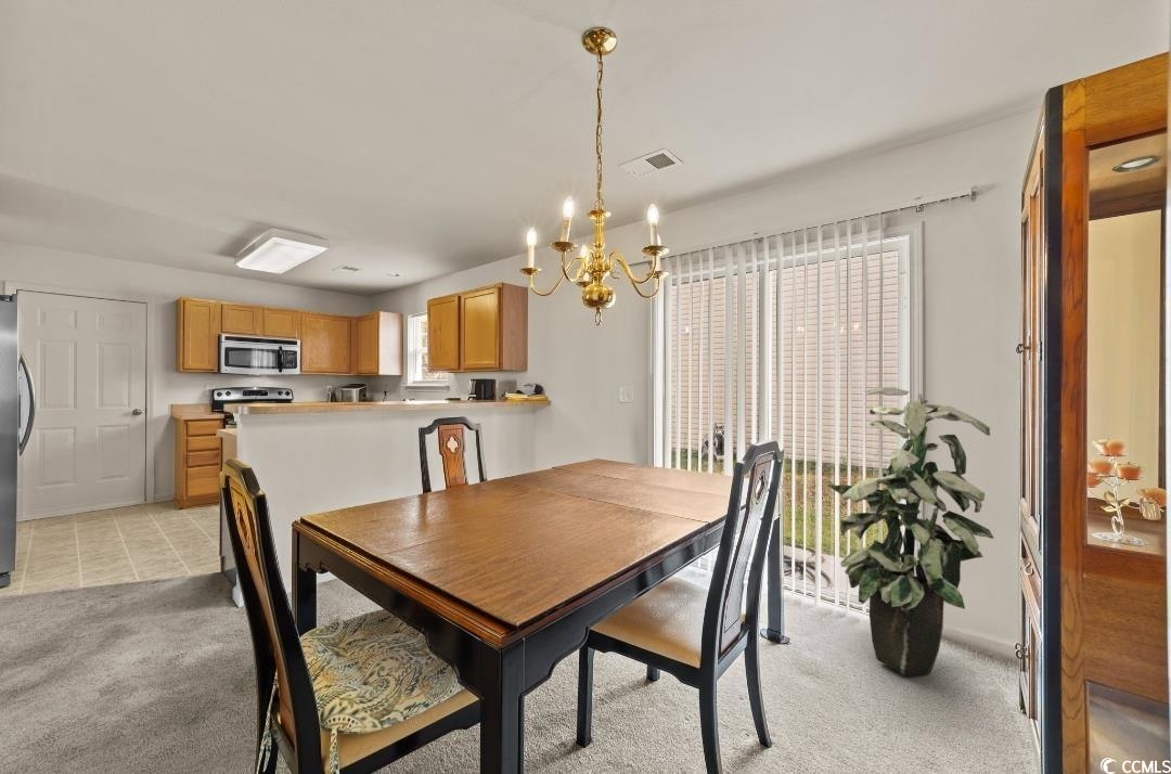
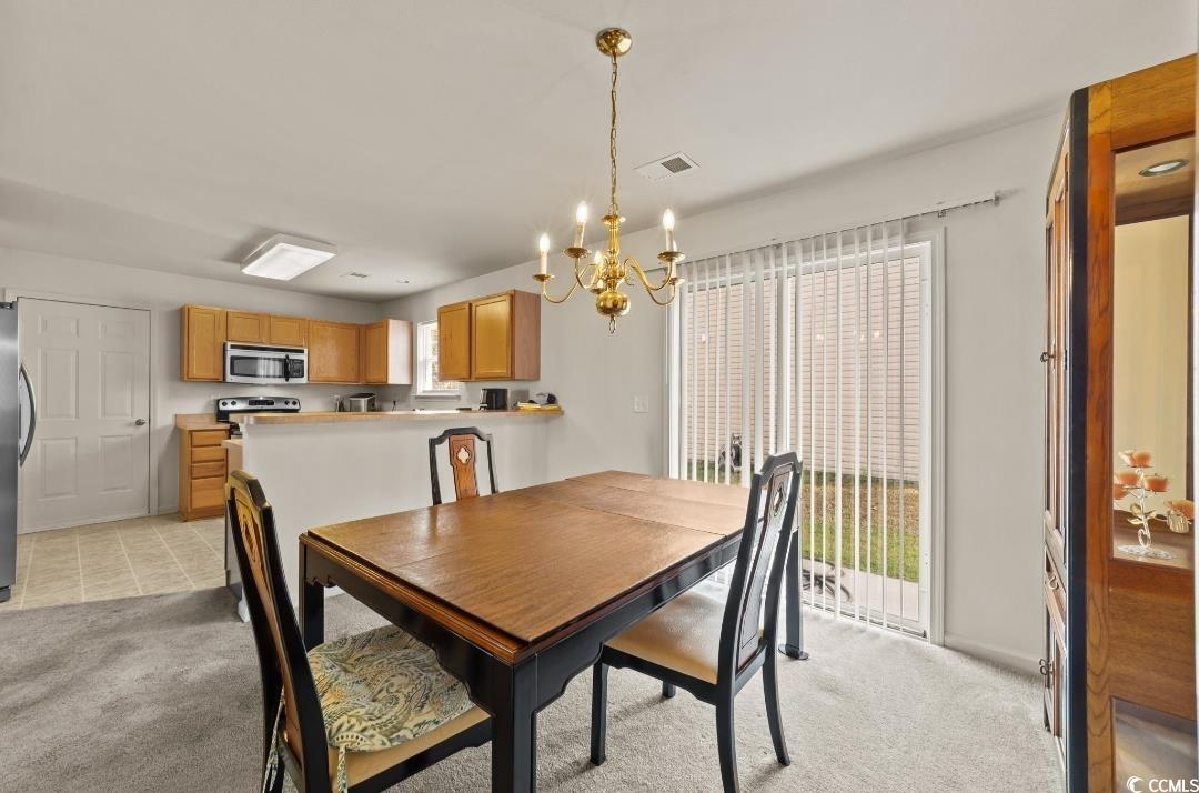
- indoor plant (903, 524)
